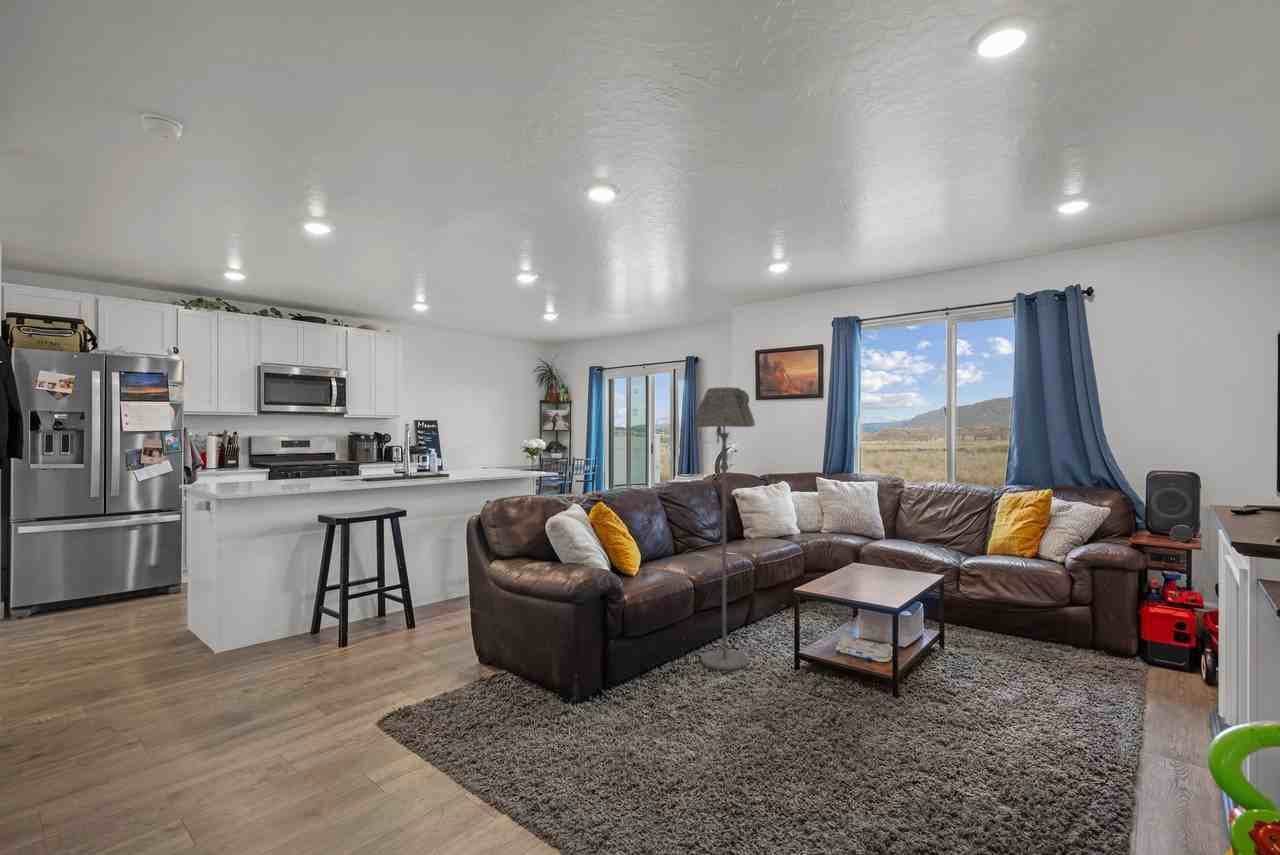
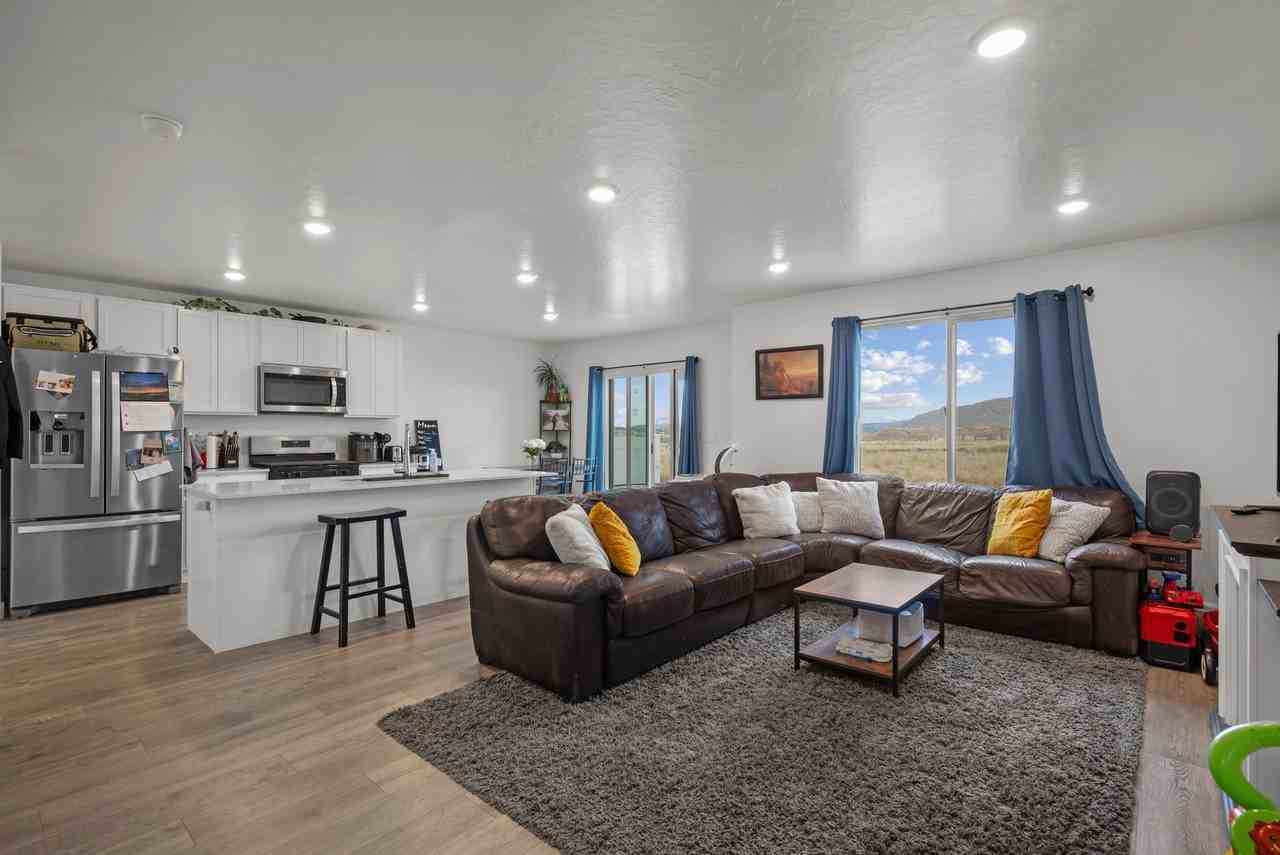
- floor lamp (724, 524)
